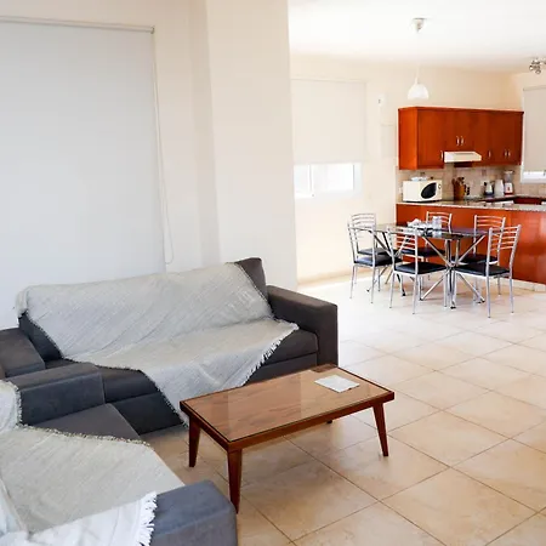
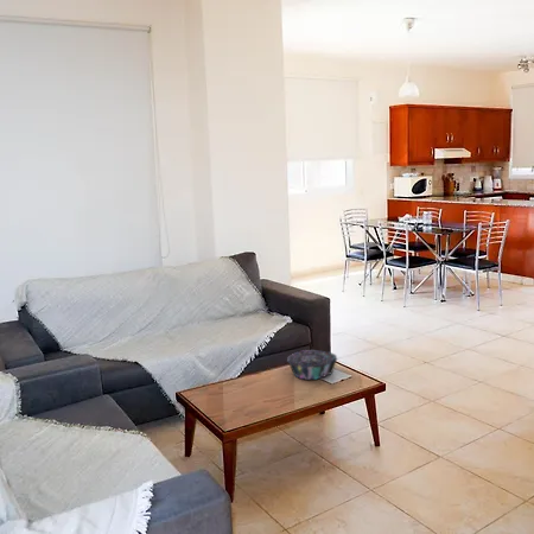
+ decorative bowl (312, 365)
